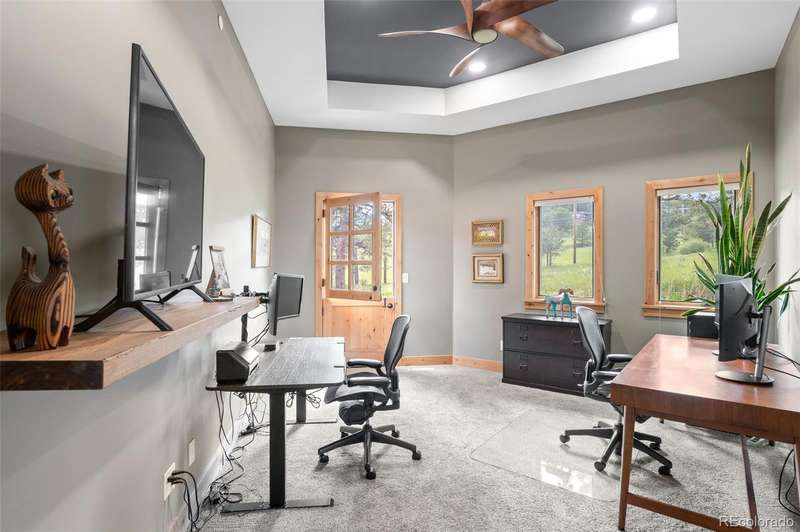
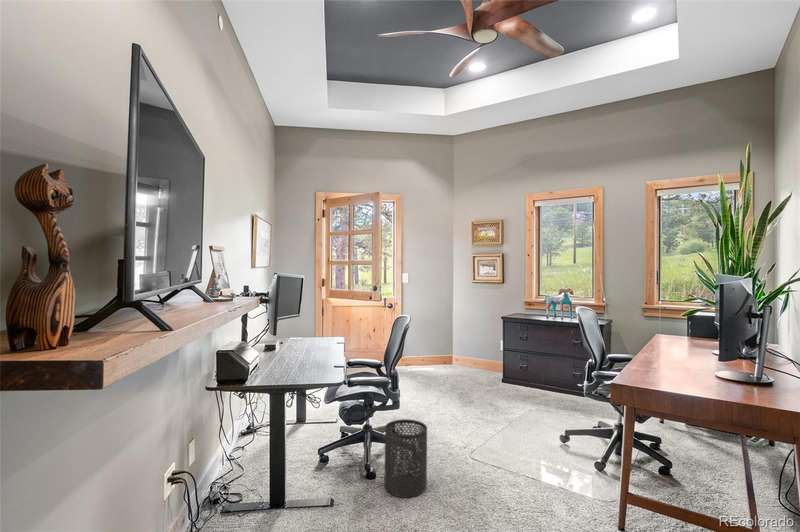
+ trash can (405, 456)
